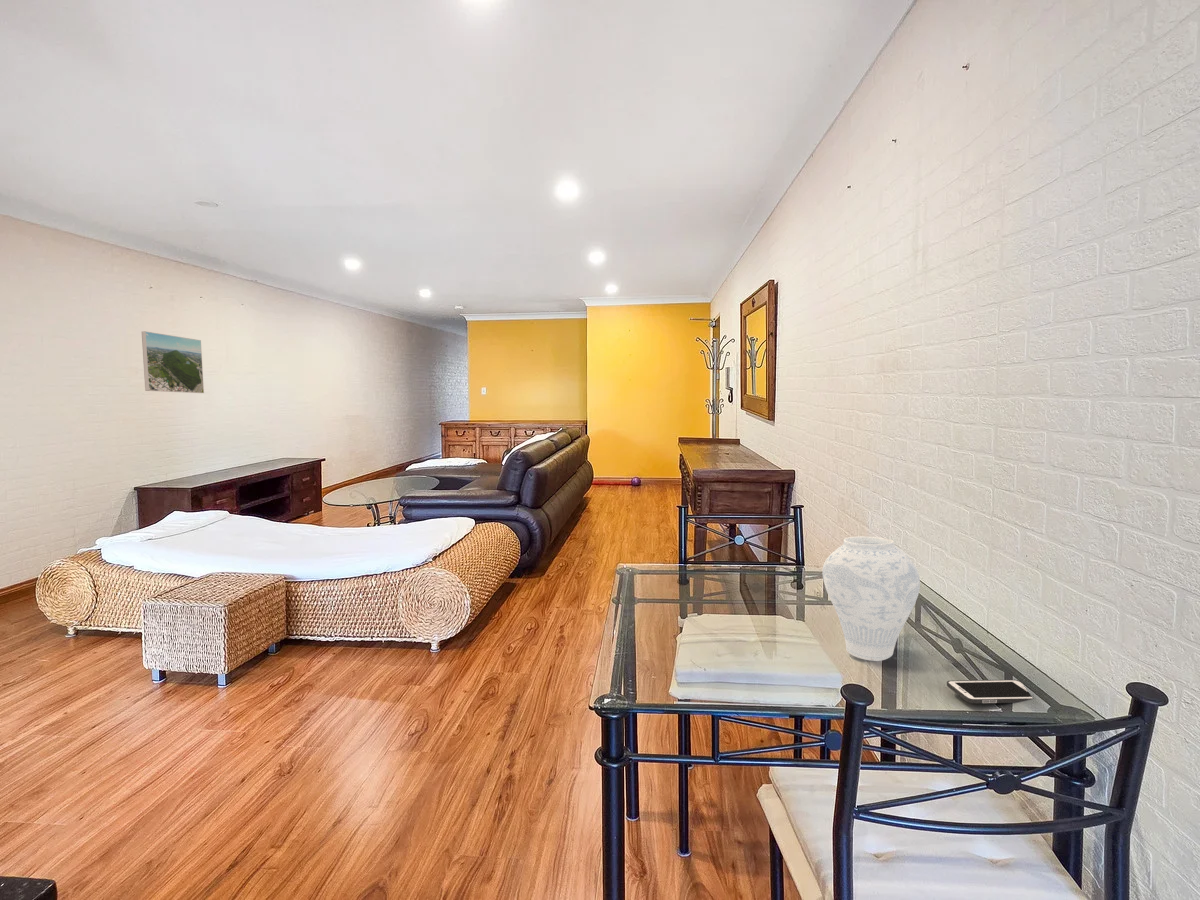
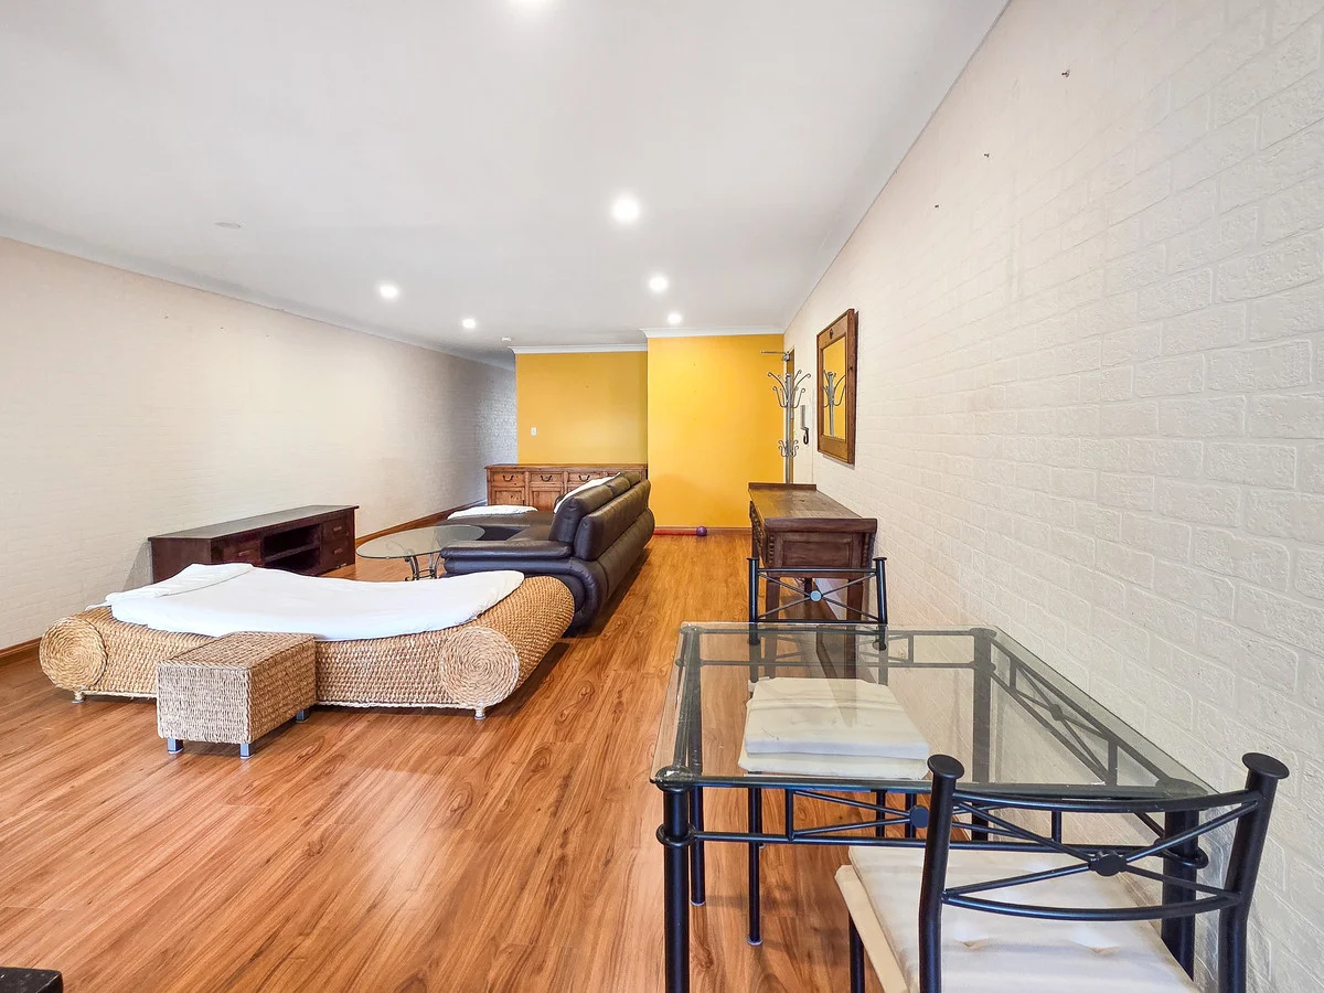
- cell phone (994, 691)
- vase (869, 596)
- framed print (174, 364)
